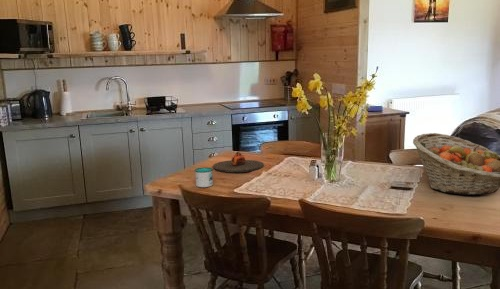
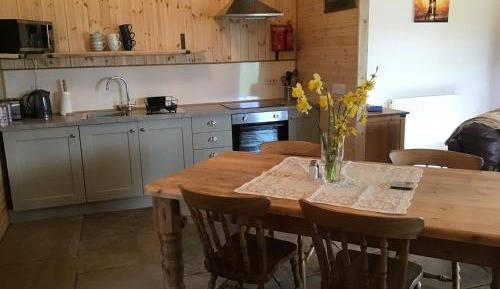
- fruit basket (460, 161)
- plate (238, 159)
- mug (205, 176)
